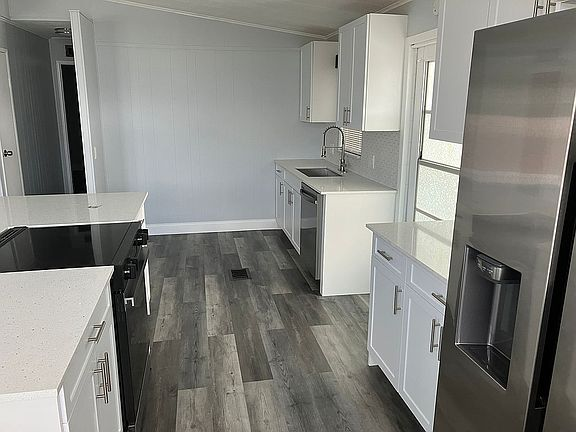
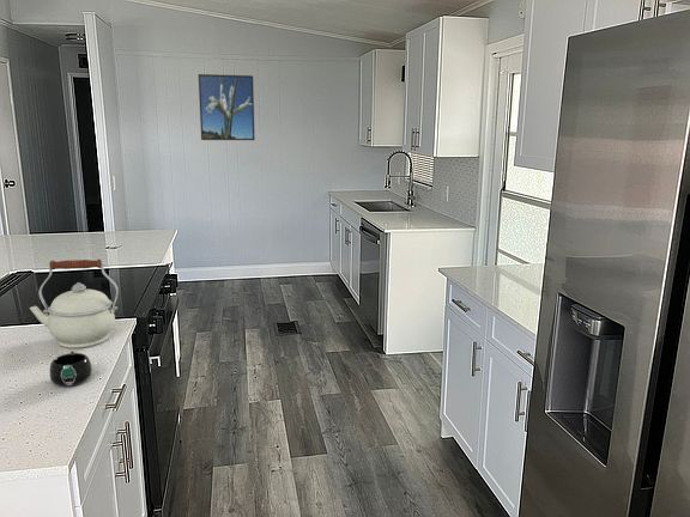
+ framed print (226, 108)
+ kettle (74, 300)
+ mug (71, 367)
